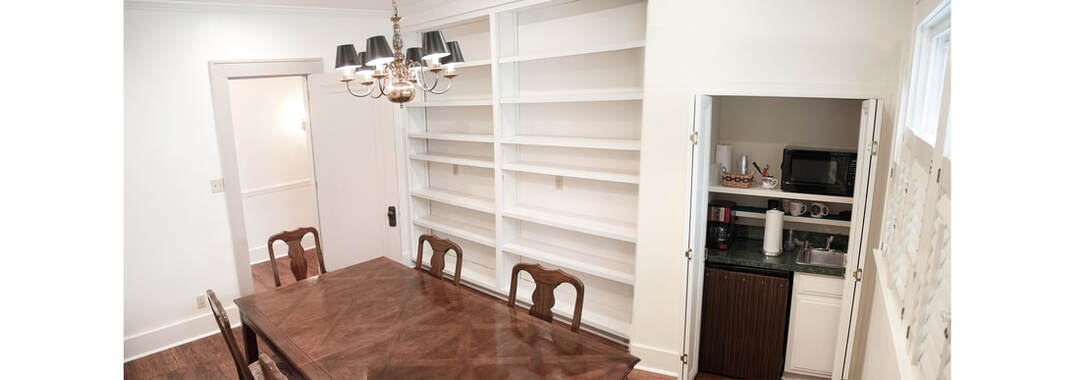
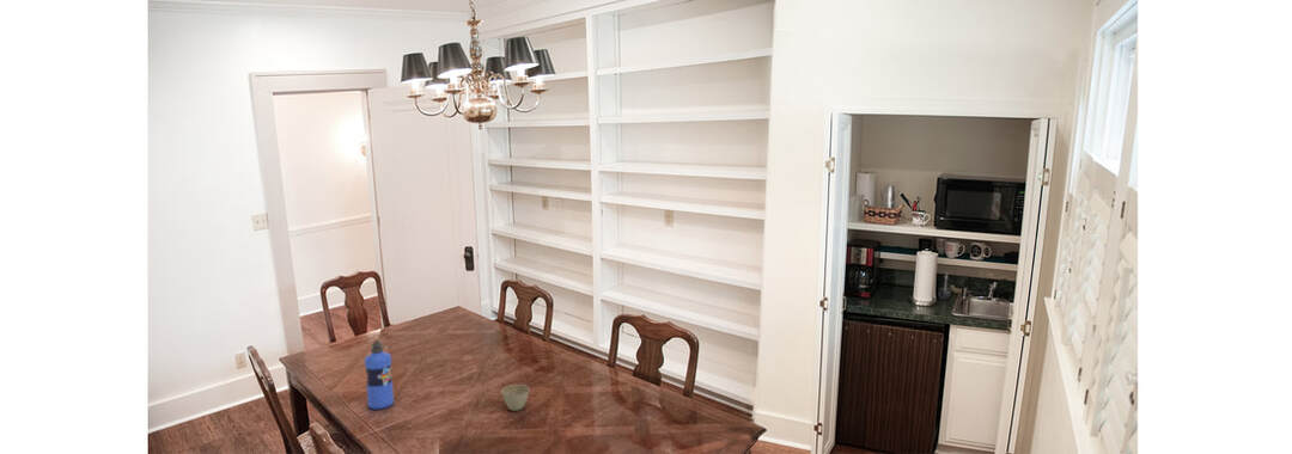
+ flower pot (516, 398)
+ water bottle (378, 373)
